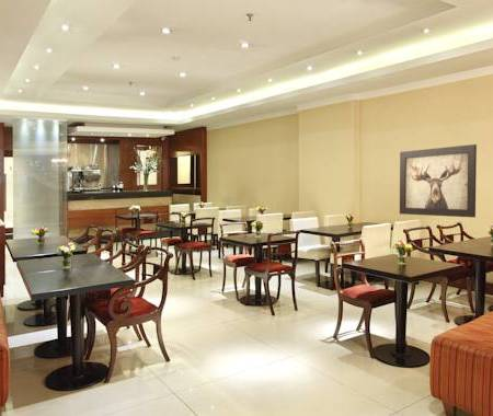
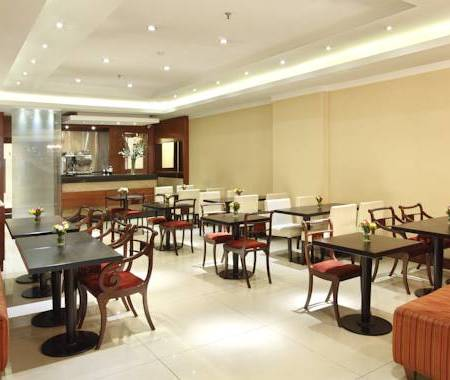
- wall art (434, 182)
